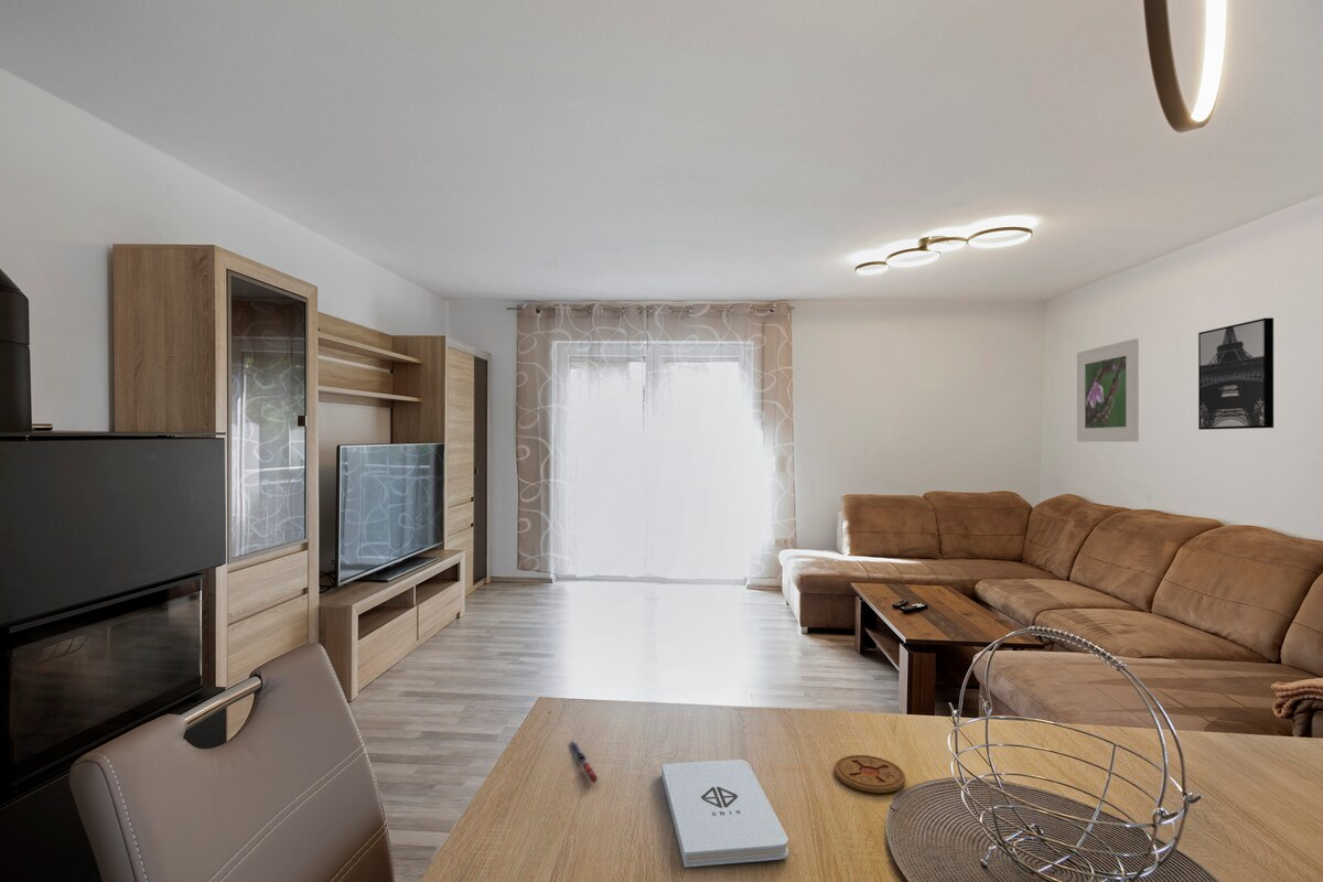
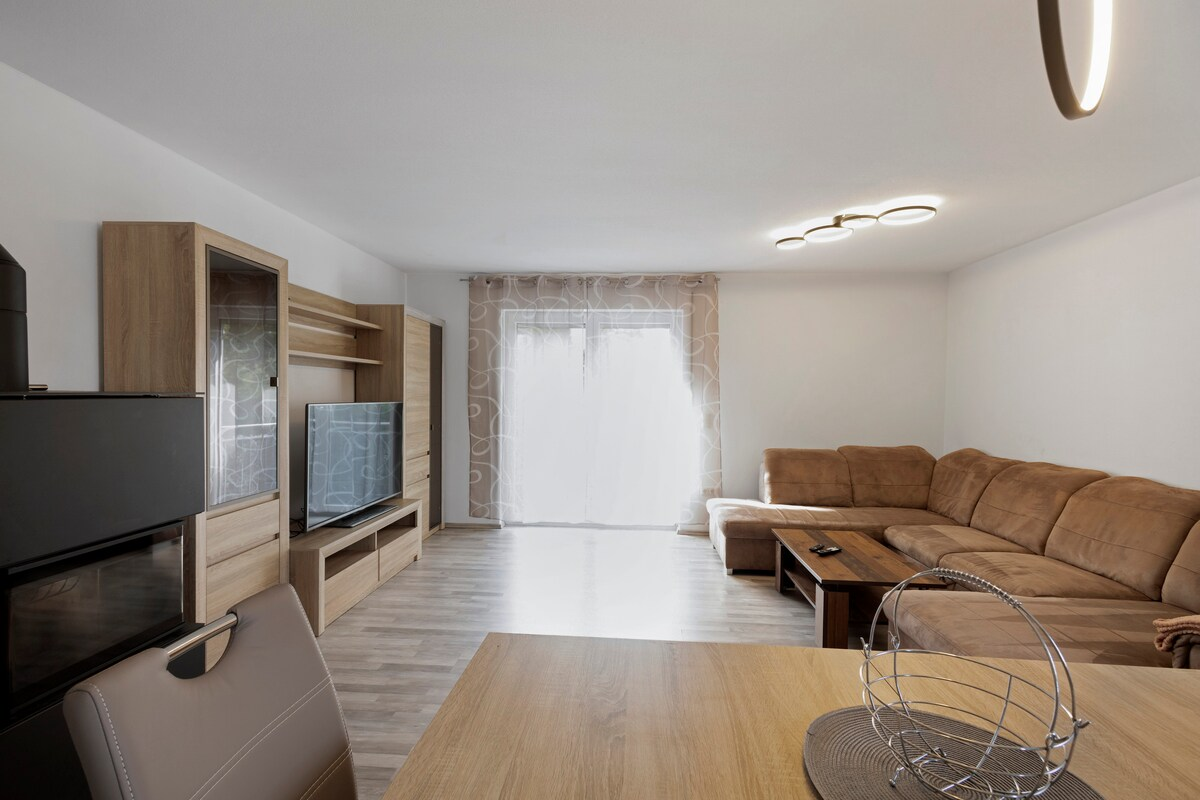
- wall art (1233, 377)
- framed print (1105, 394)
- coaster (869, 773)
- notepad (719, 806)
- pen (582, 759)
